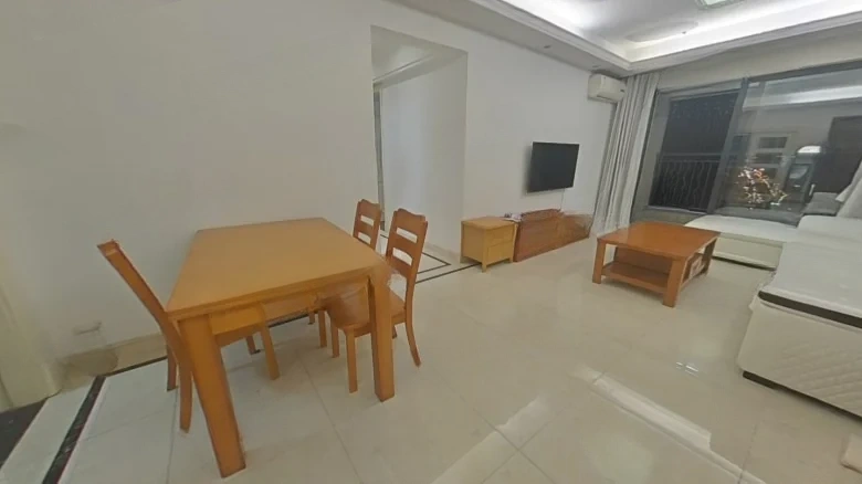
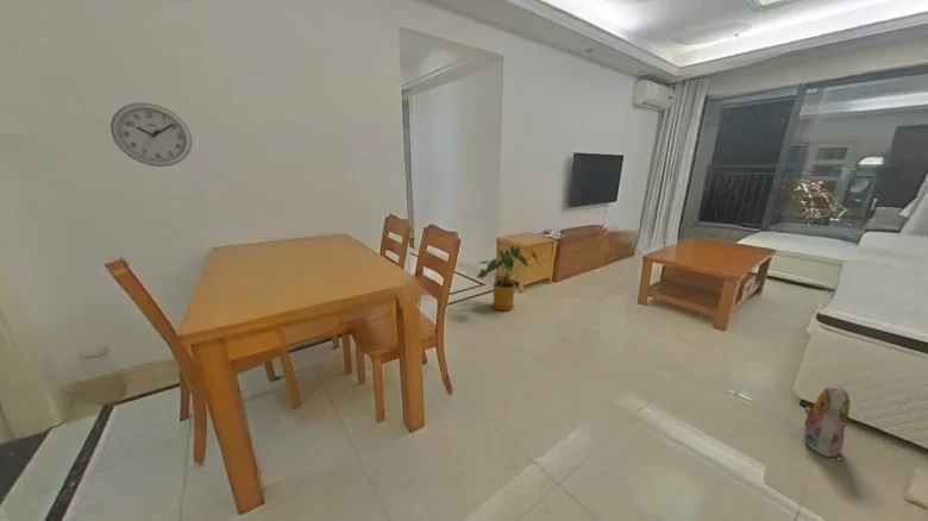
+ wall clock (153, 134)
+ plush toy (827, 414)
+ house plant (504, 277)
